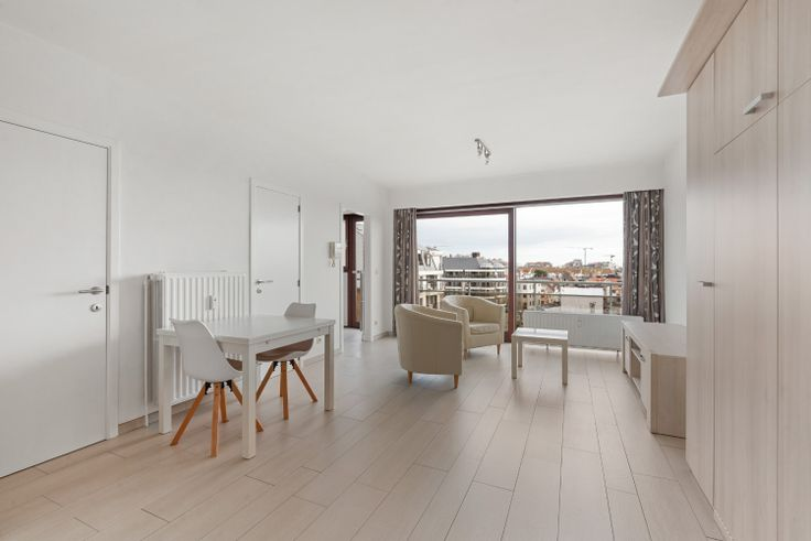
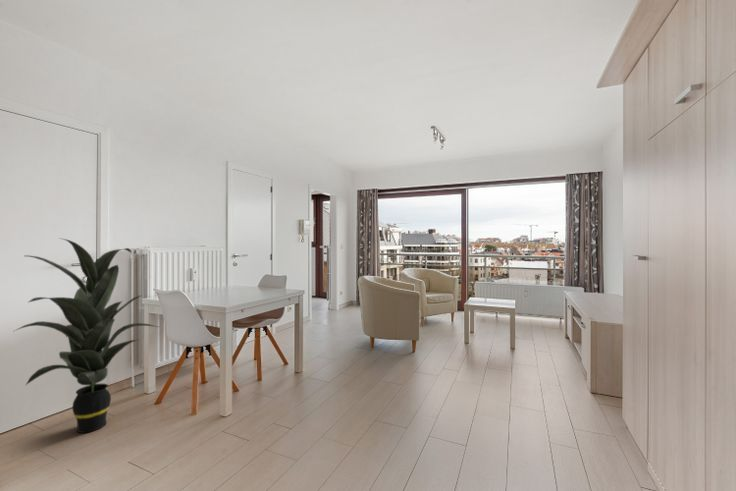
+ indoor plant (82, 333)
